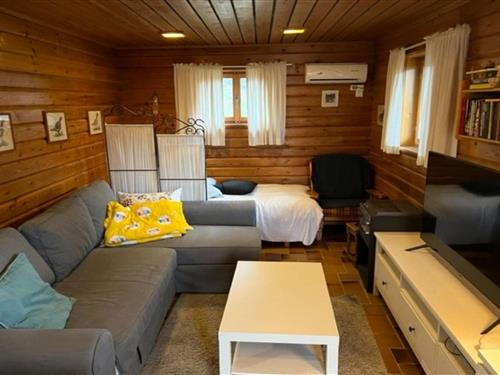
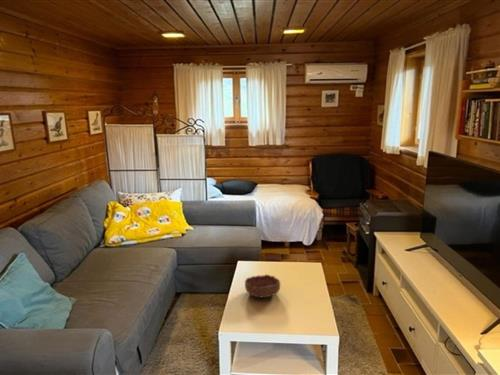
+ decorative bowl (262, 285)
